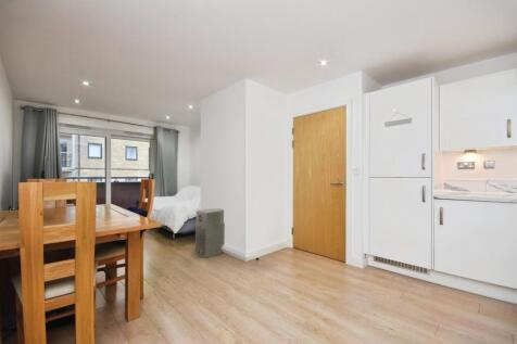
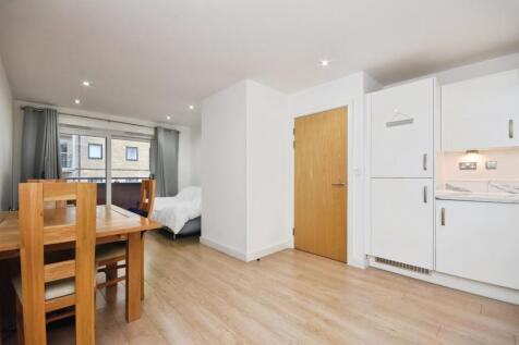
- air purifier (210, 231)
